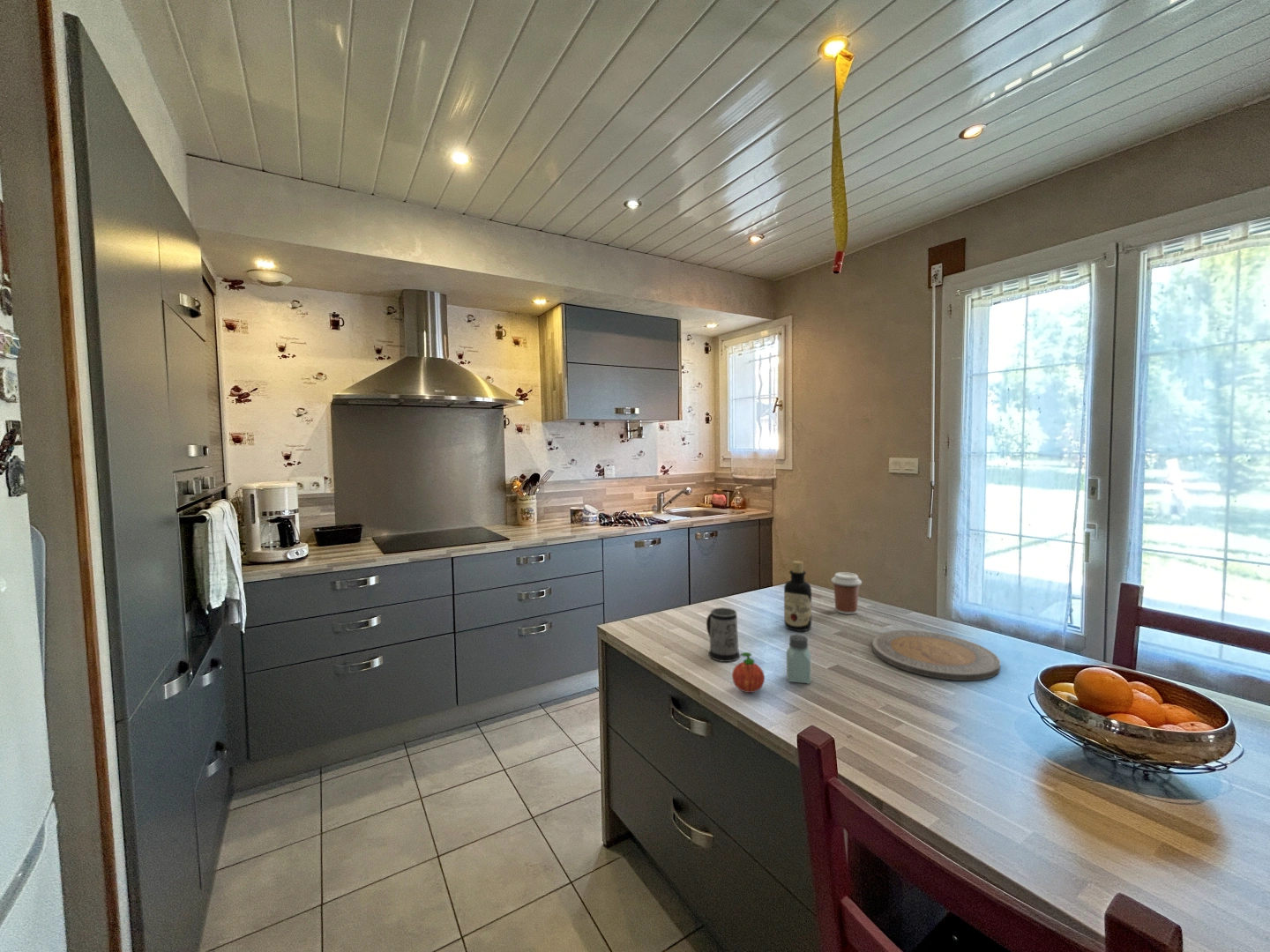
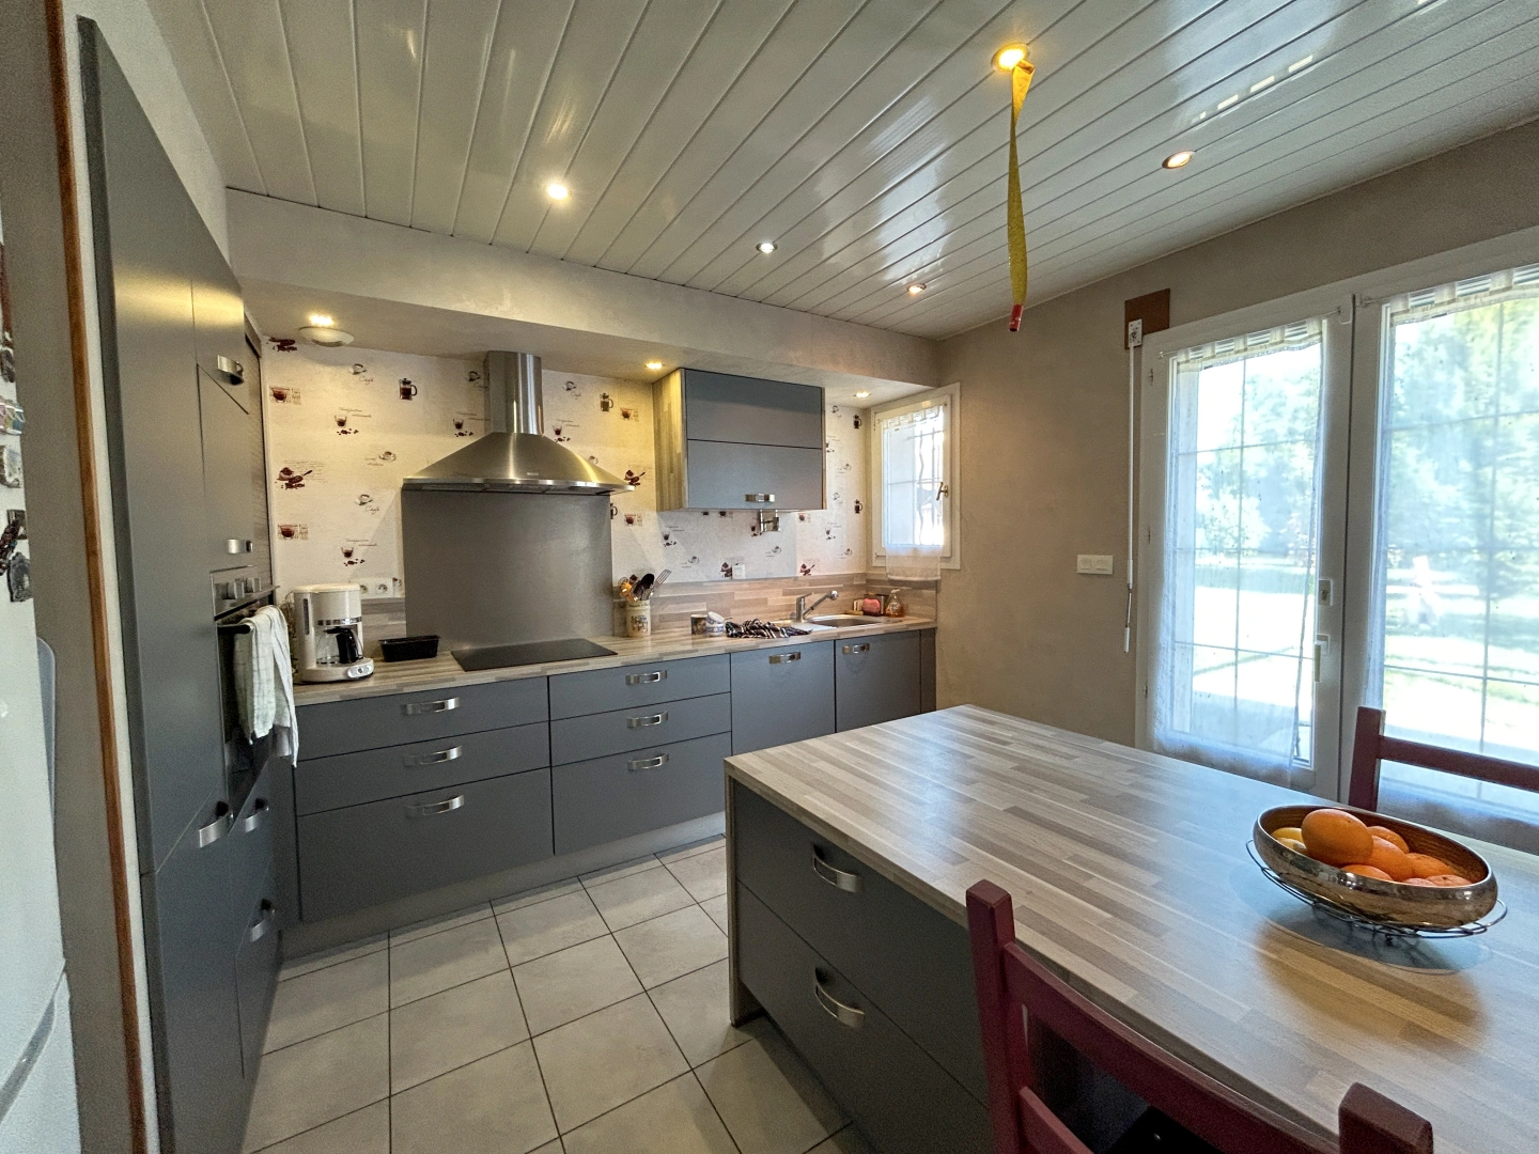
- bottle (797, 594)
- plate (932, 652)
- saltshaker (798, 658)
- apple (748, 673)
- coffee cup (846, 592)
- mug (720, 631)
